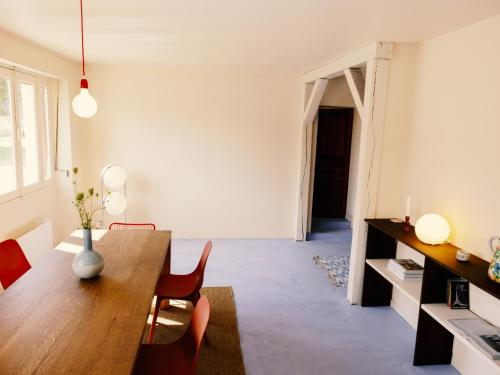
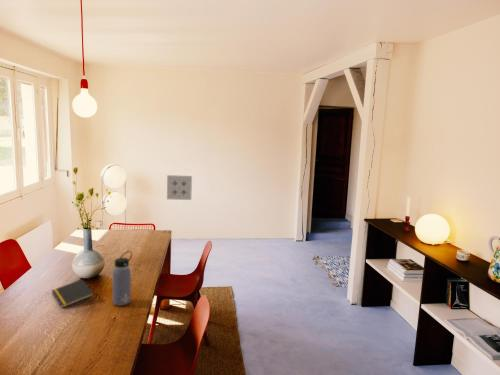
+ wall art (179, 187)
+ notepad (72, 292)
+ water bottle (122, 277)
